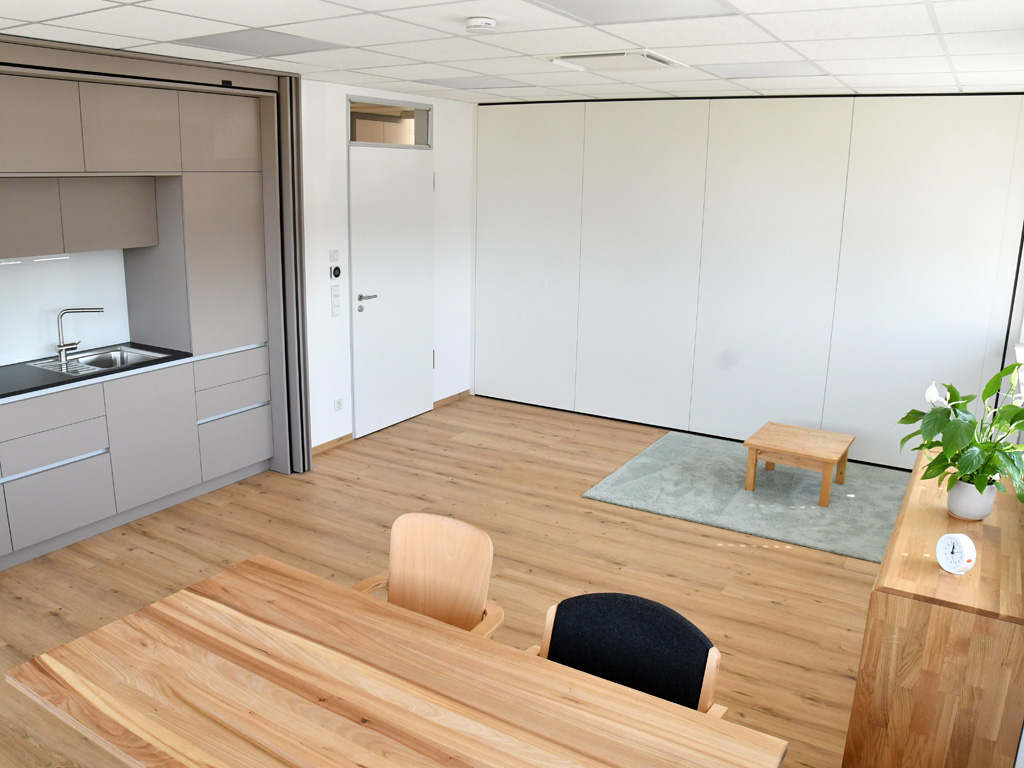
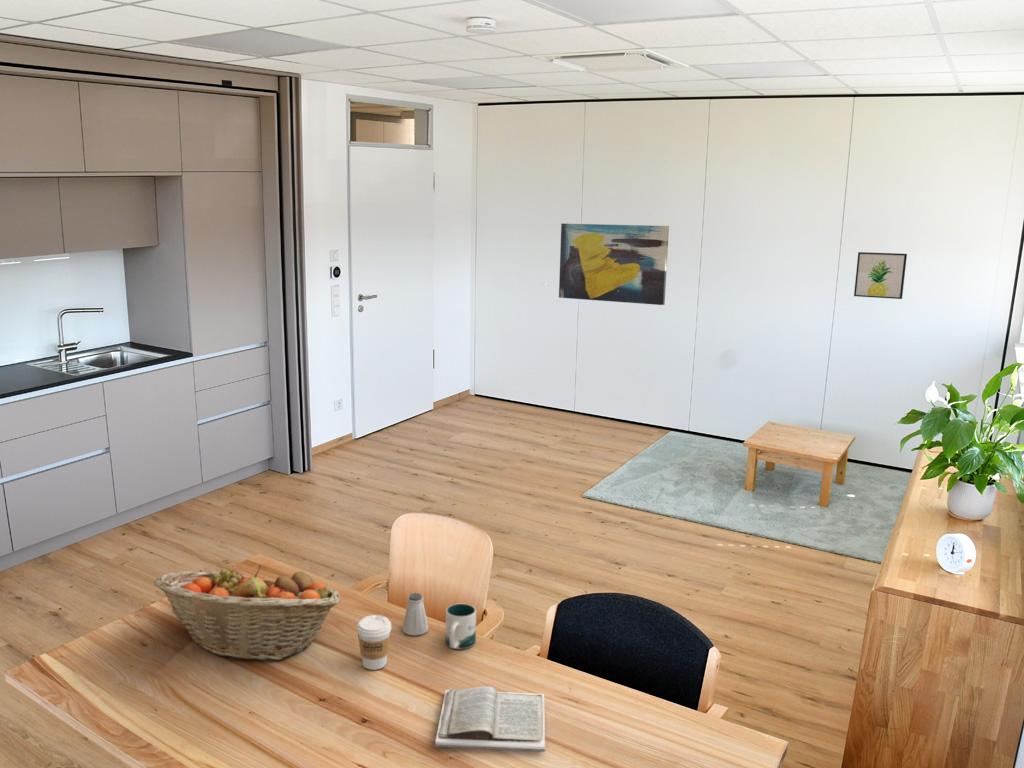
+ saltshaker (415, 612)
+ fruit basket (249, 602)
+ coffee cup (374, 642)
+ book (492, 714)
+ mug (458, 629)
+ wall art (611, 263)
+ wall art (880, 275)
